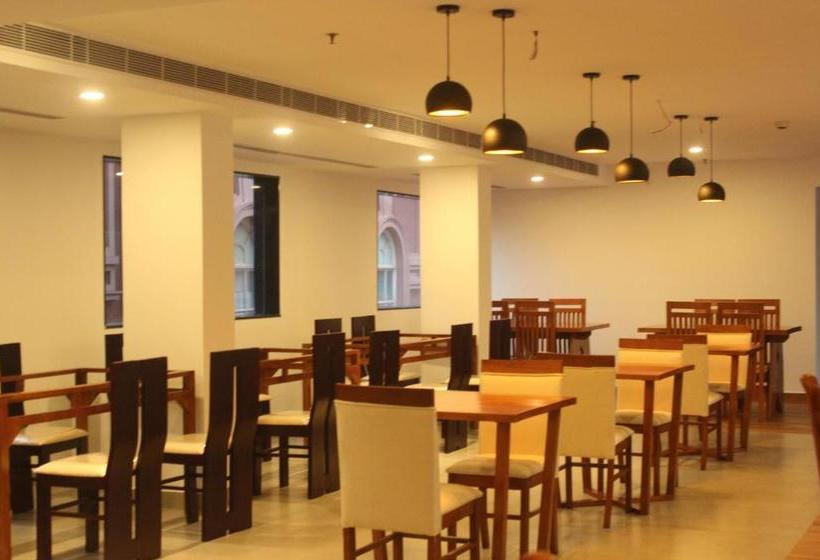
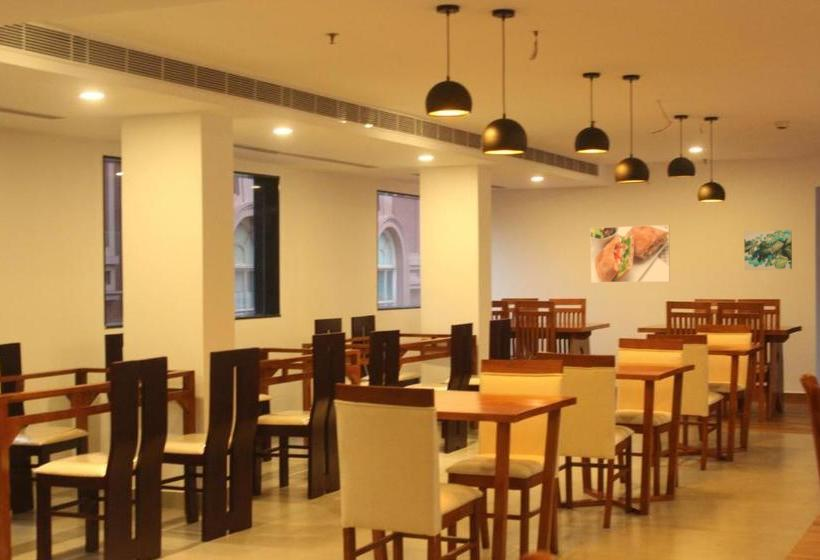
+ wall art (768, 250)
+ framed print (629, 254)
